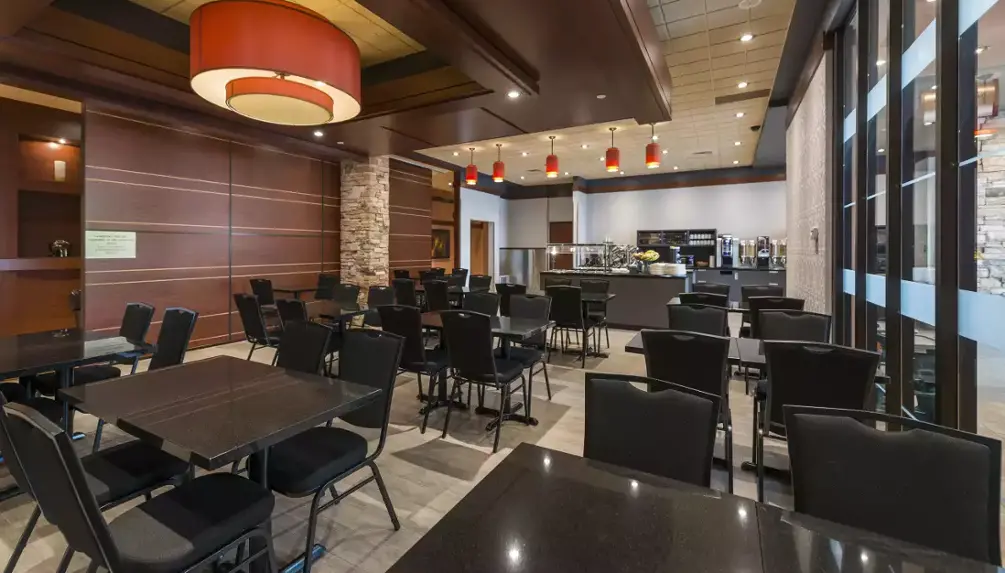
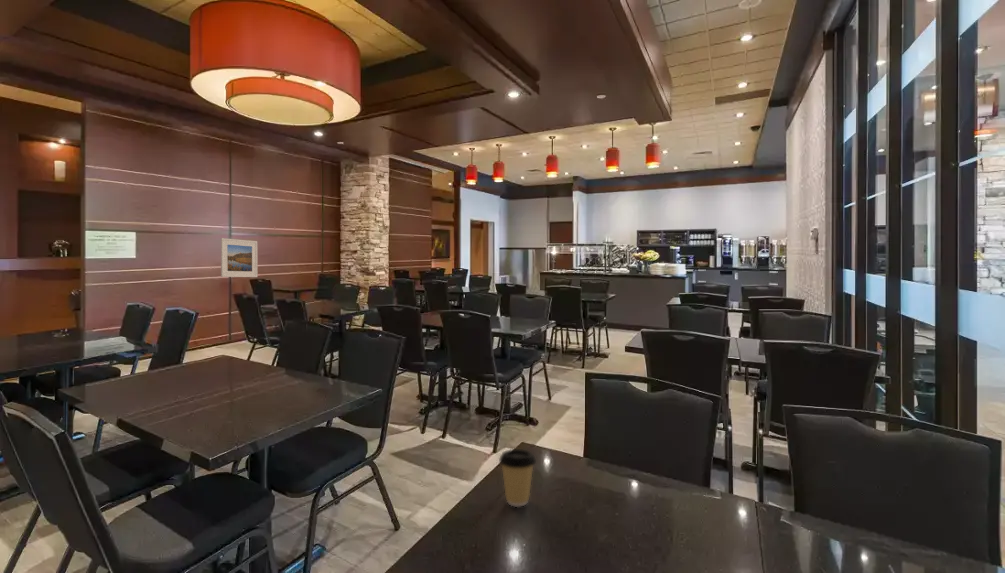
+ coffee cup (517, 477)
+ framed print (239, 258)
